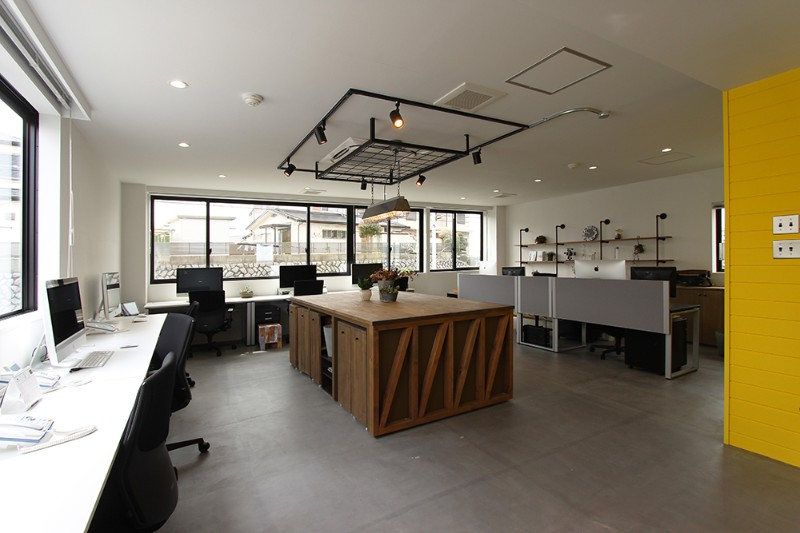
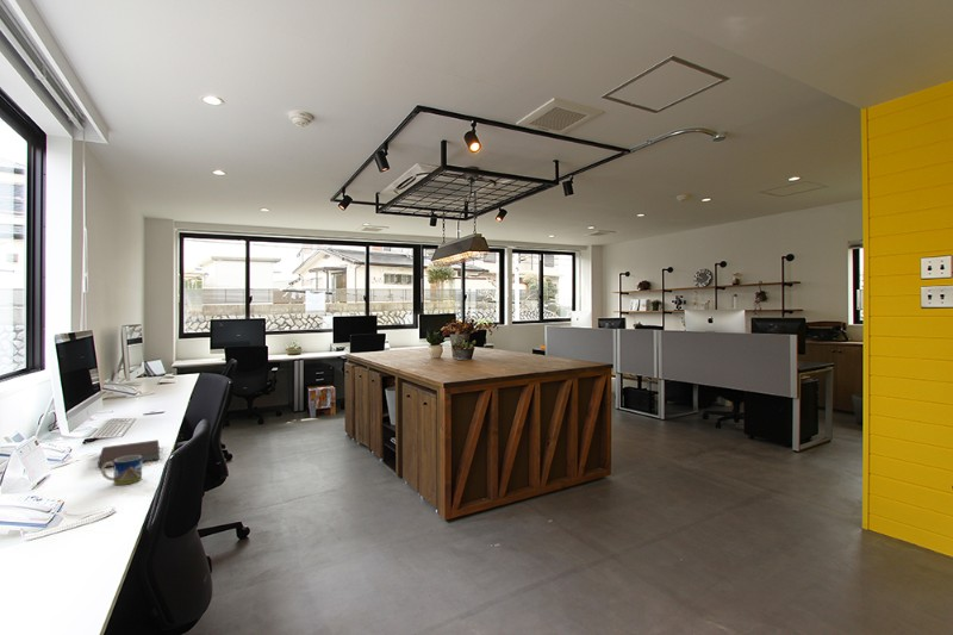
+ mug (122, 469)
+ notebook (130, 453)
